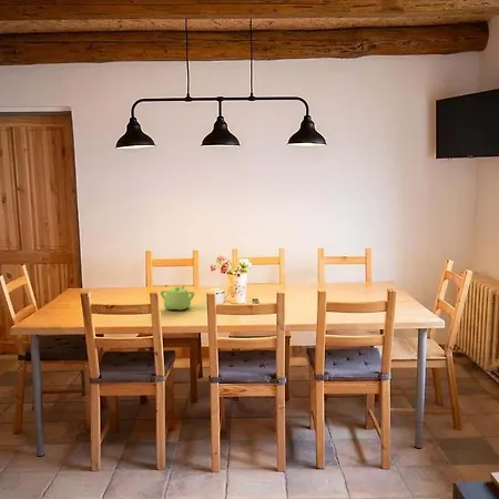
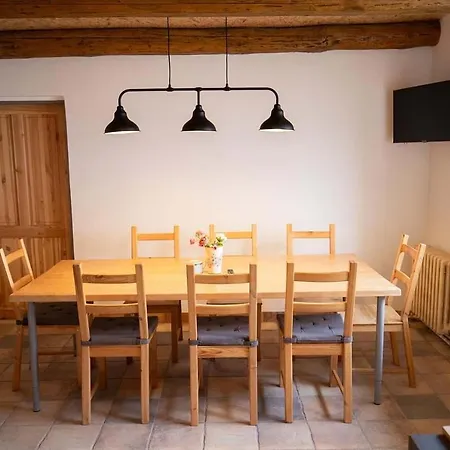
- teapot (179, 296)
